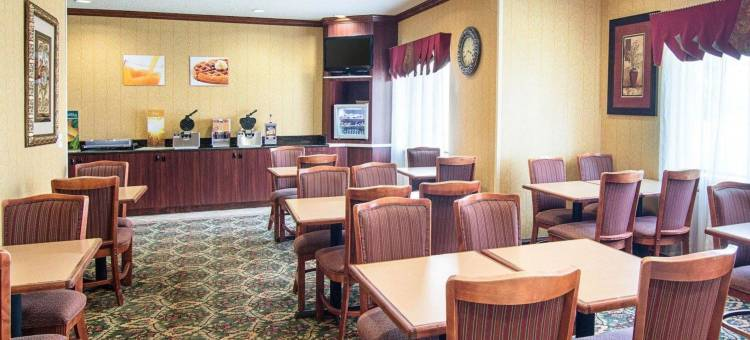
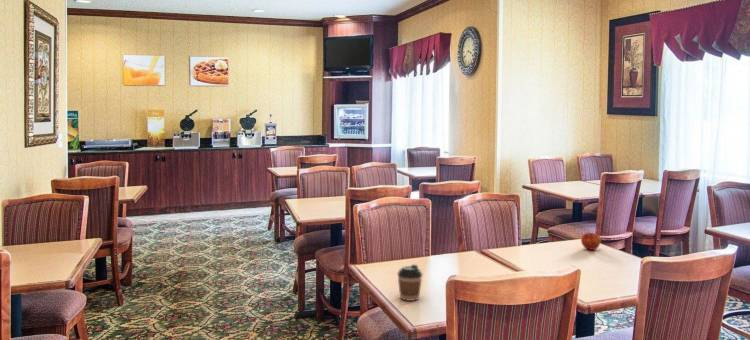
+ coffee cup (409, 281)
+ apple (590, 241)
